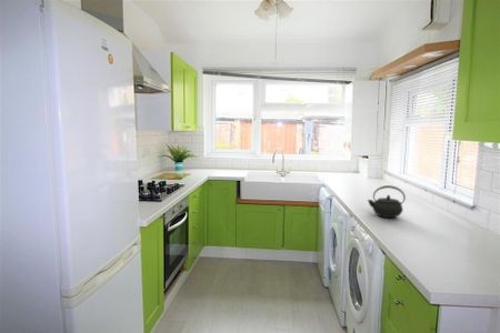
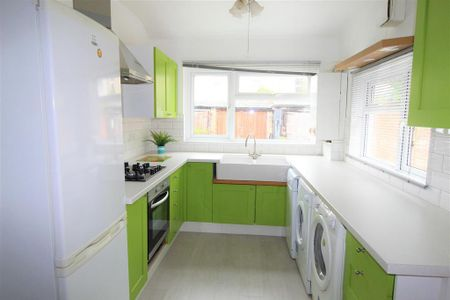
- kettle (386, 200)
